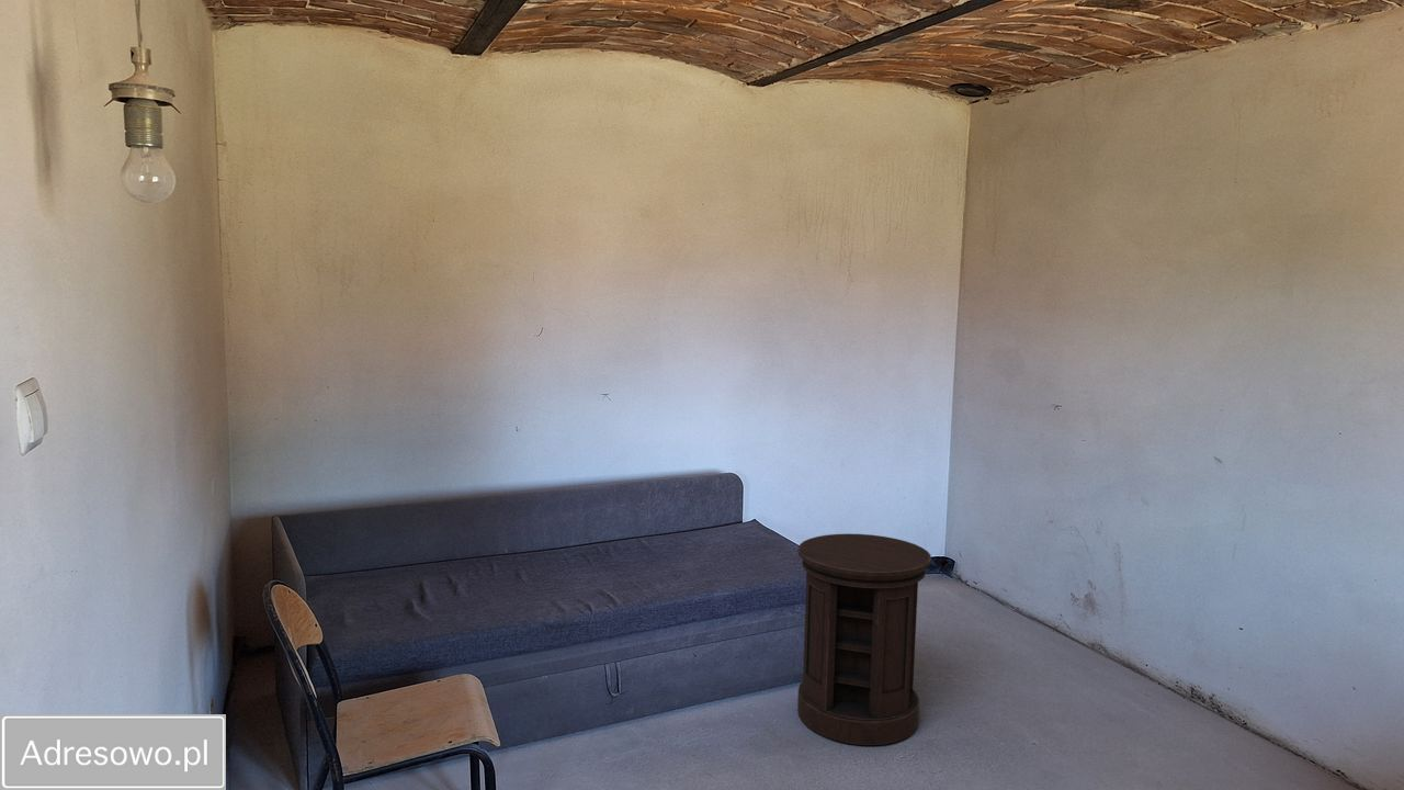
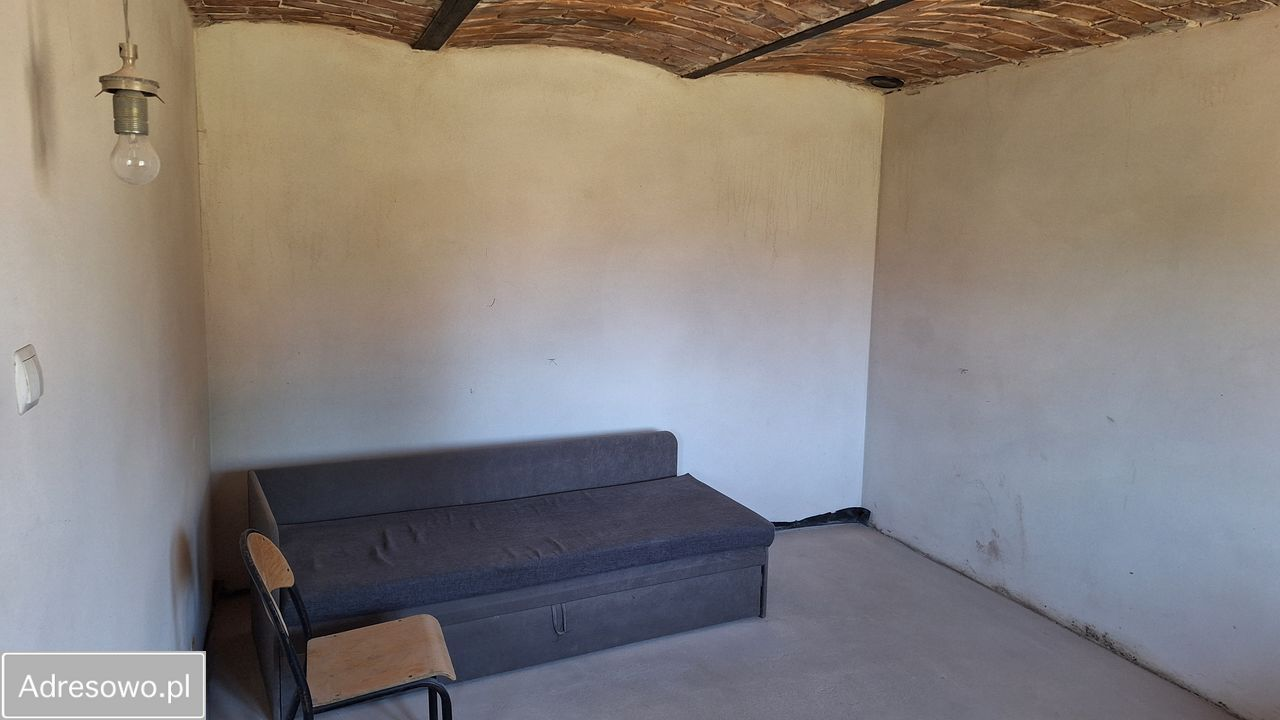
- side table (860, 633)
